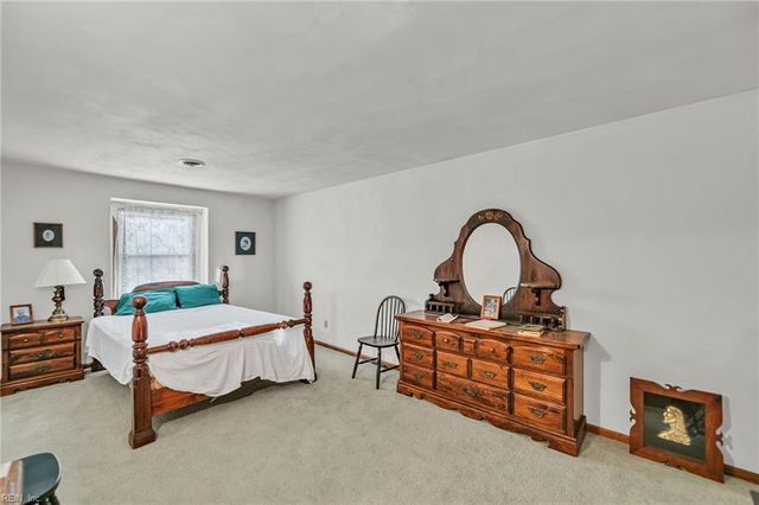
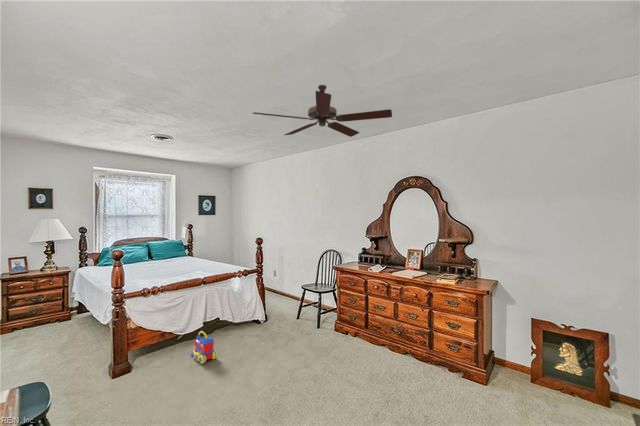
+ toy train (201, 343)
+ ceiling fan (322, 104)
